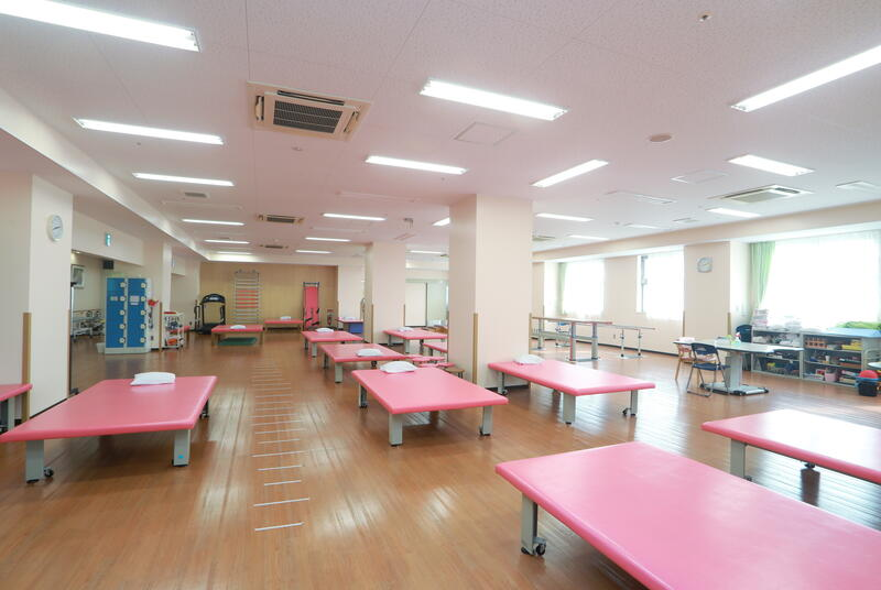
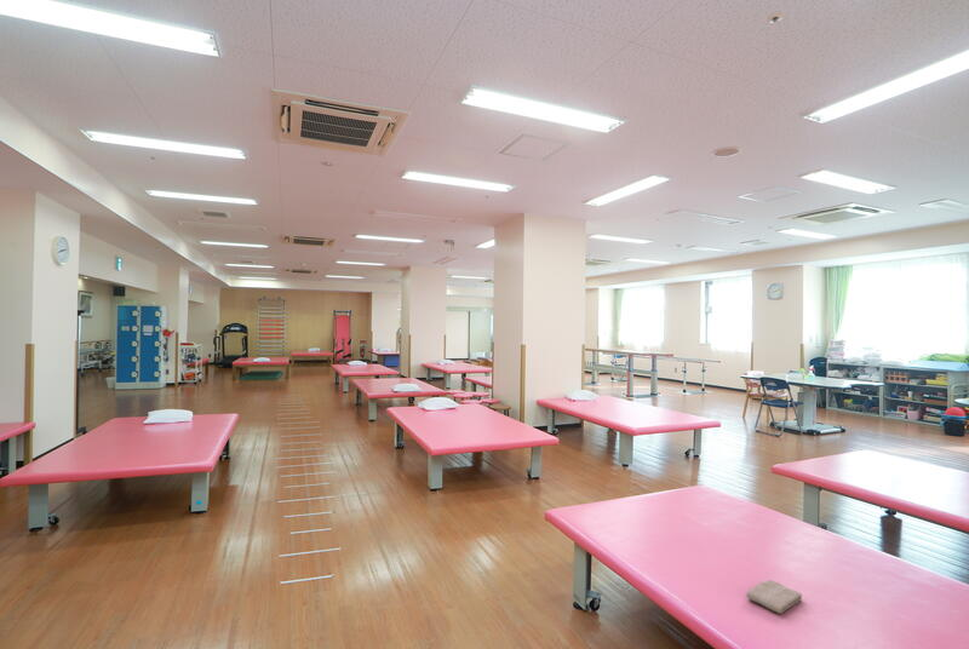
+ washcloth (774, 595)
